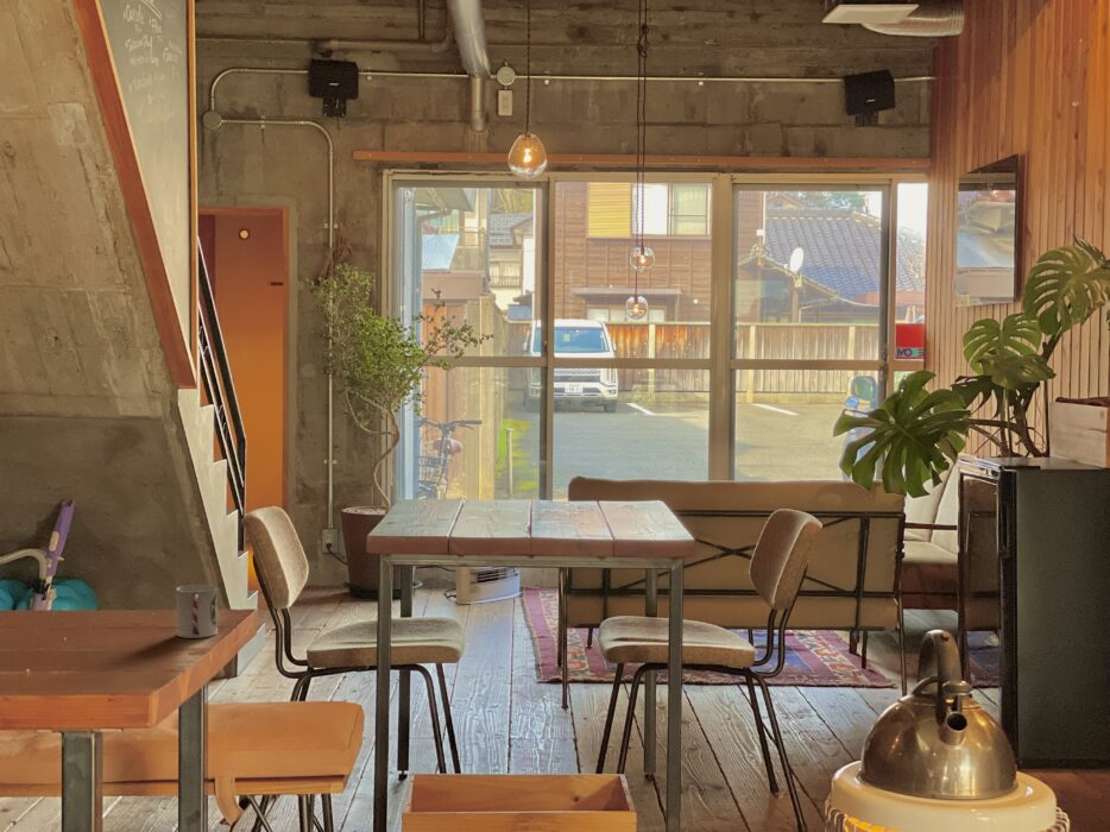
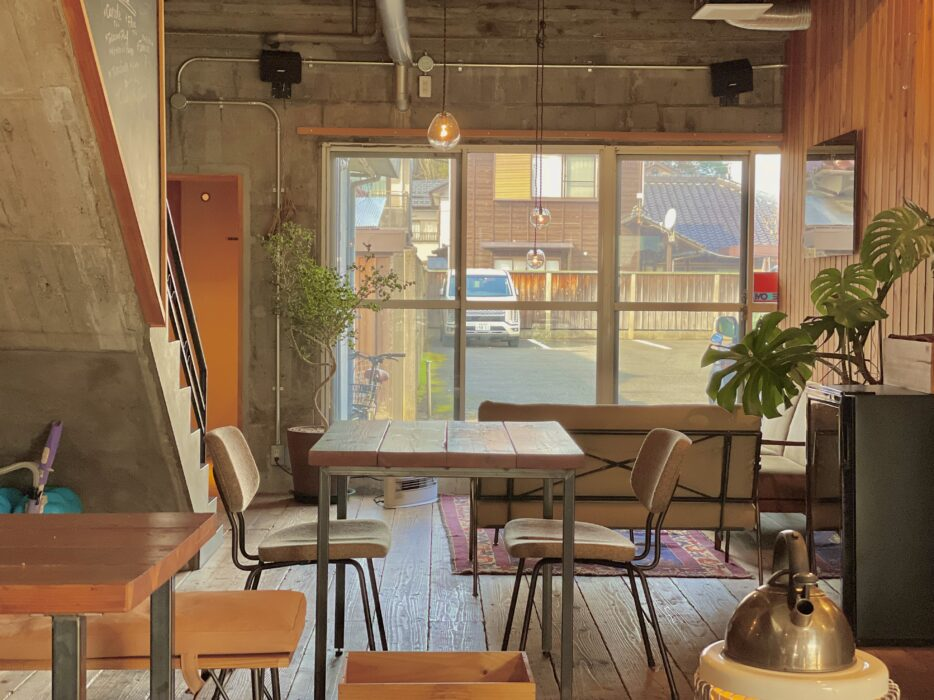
- cup (196, 612)
